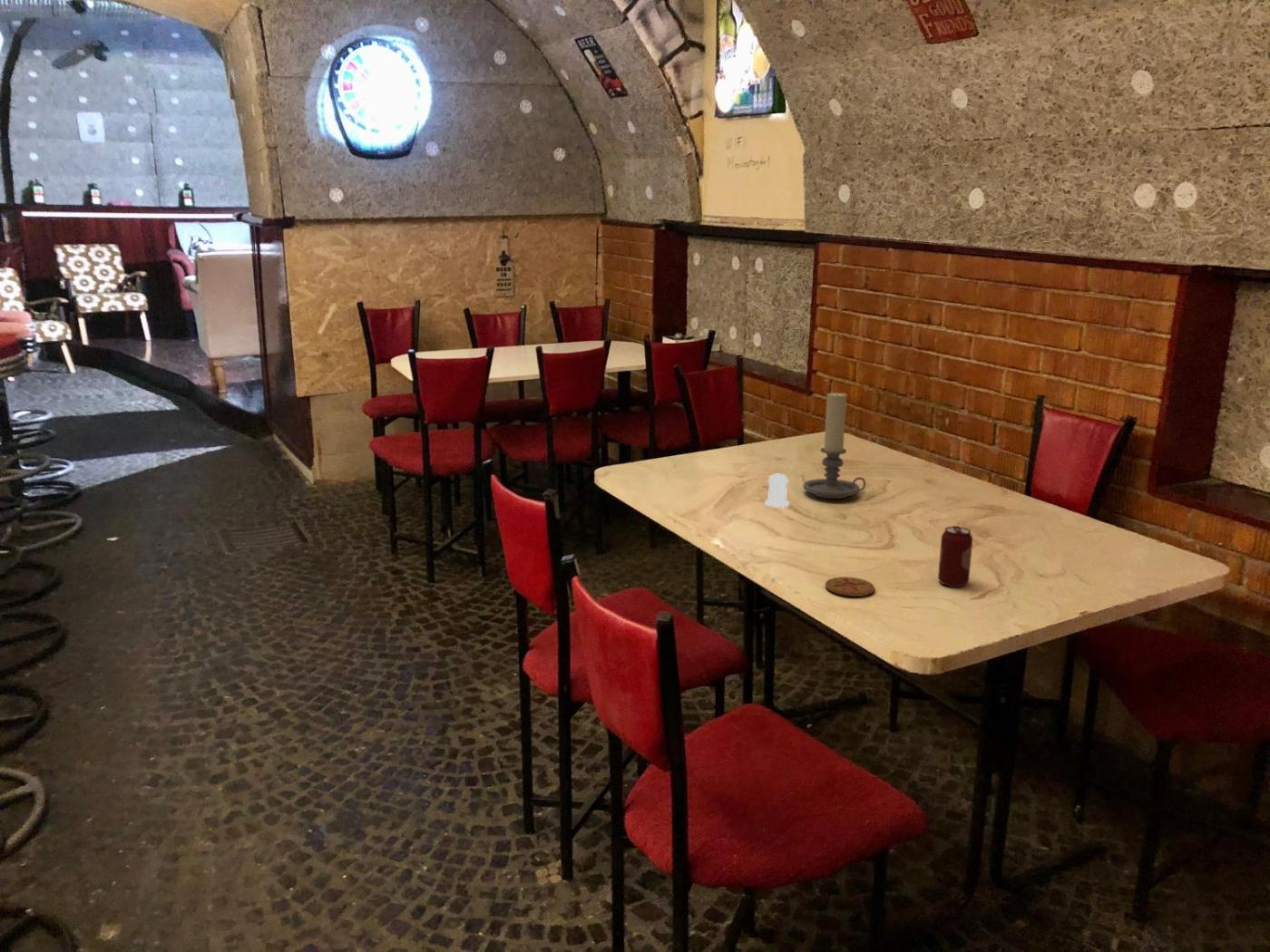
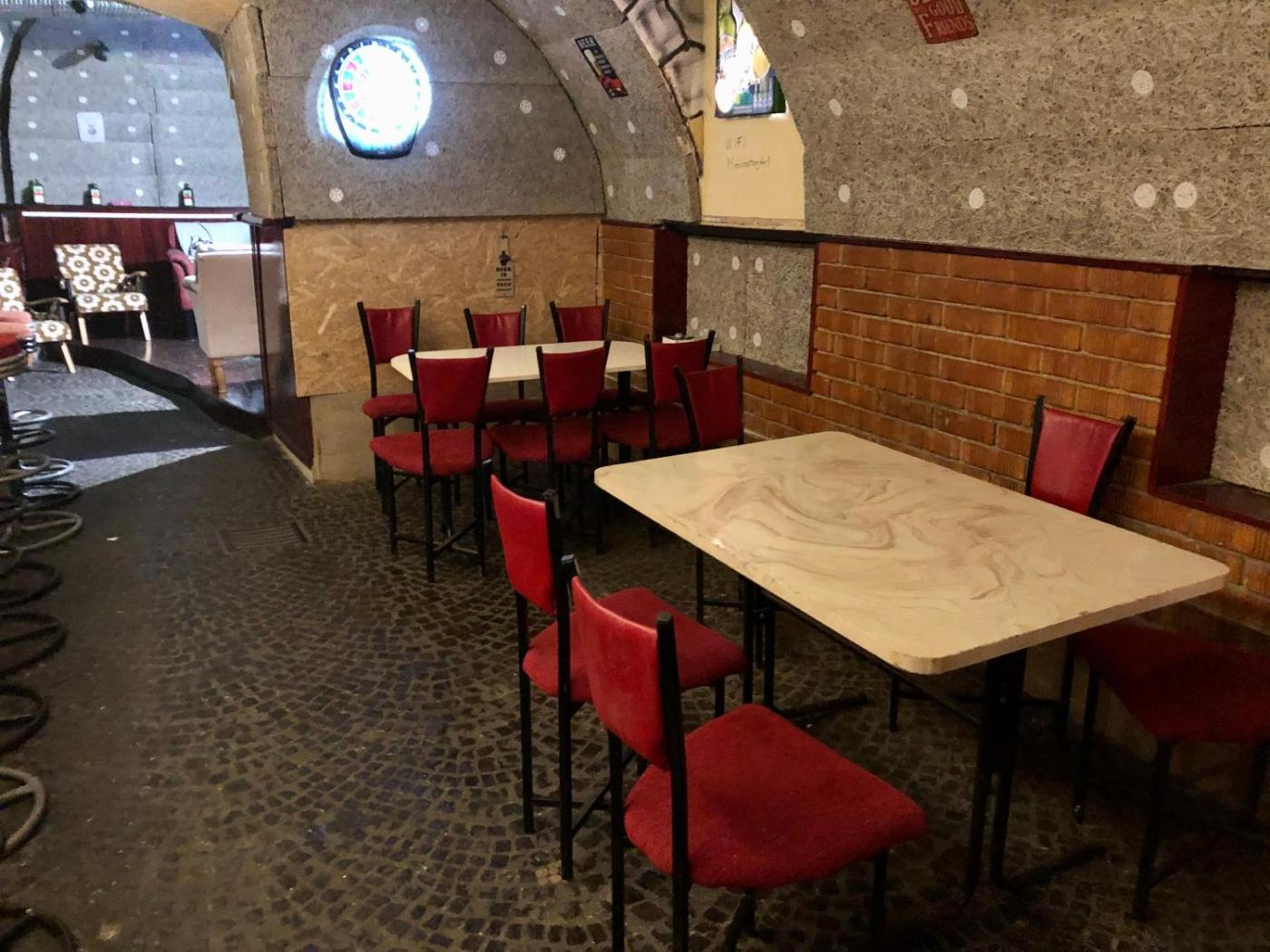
- coaster (849, 586)
- beverage can (955, 555)
- salt shaker (777, 489)
- candle holder (838, 443)
